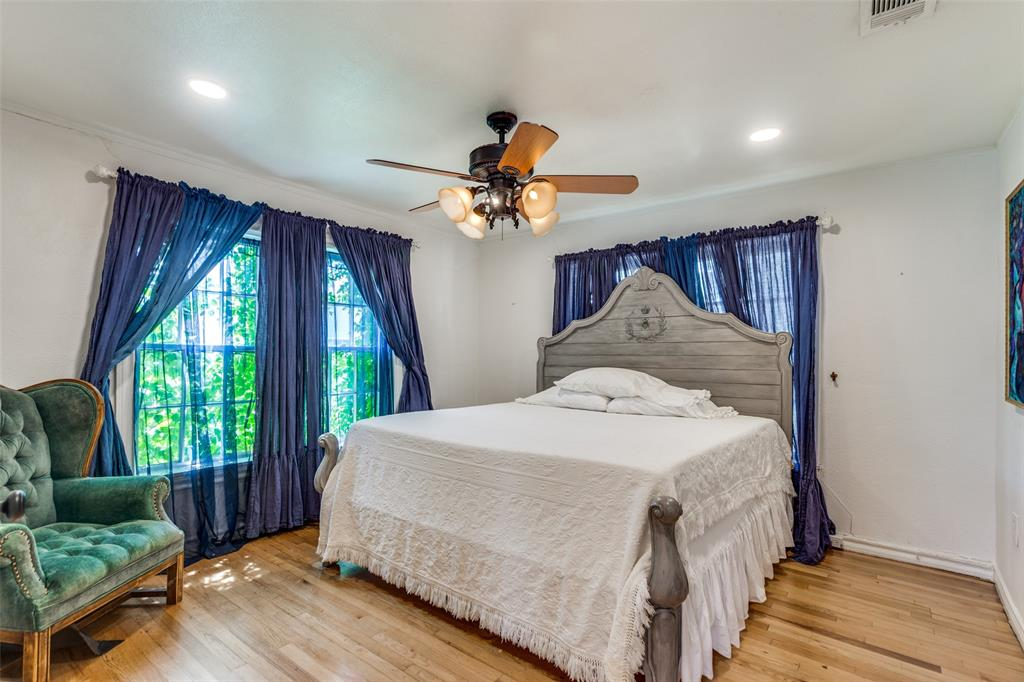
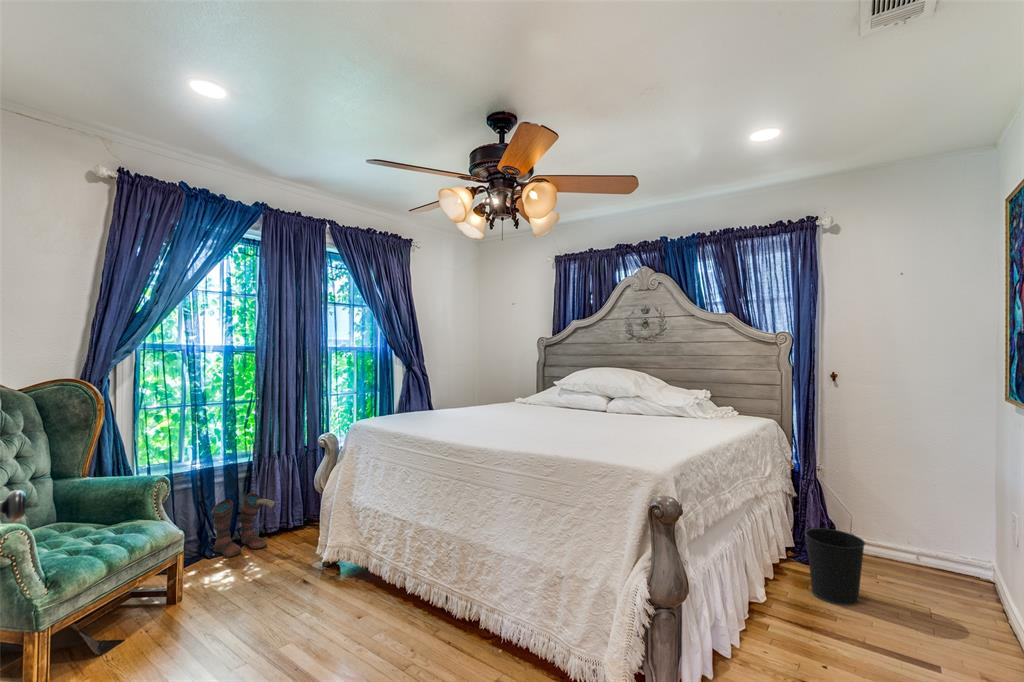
+ wastebasket (834, 566)
+ boots (245, 521)
